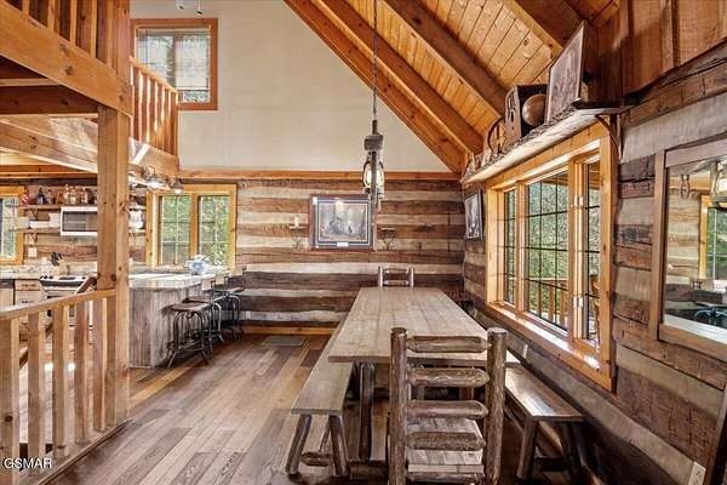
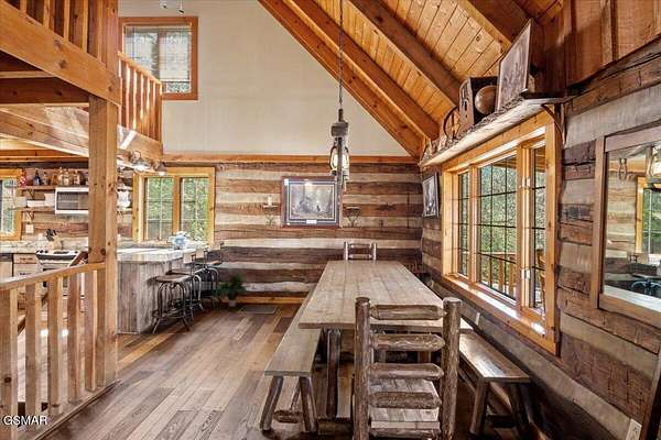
+ potted plant (234, 289)
